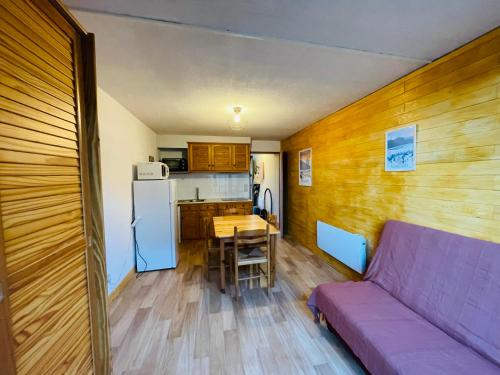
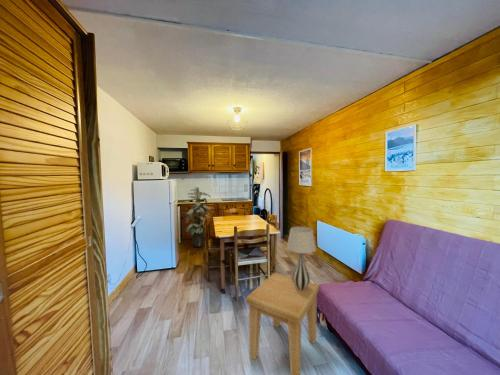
+ indoor plant (196, 217)
+ table lamp (301, 258)
+ side table (284, 319)
